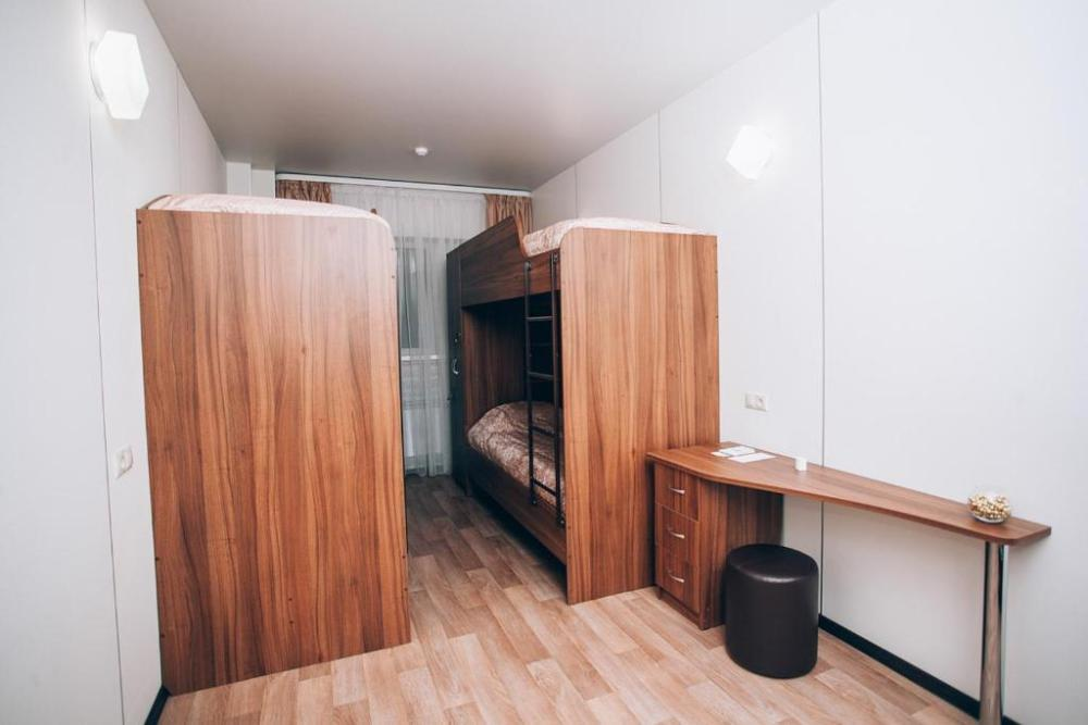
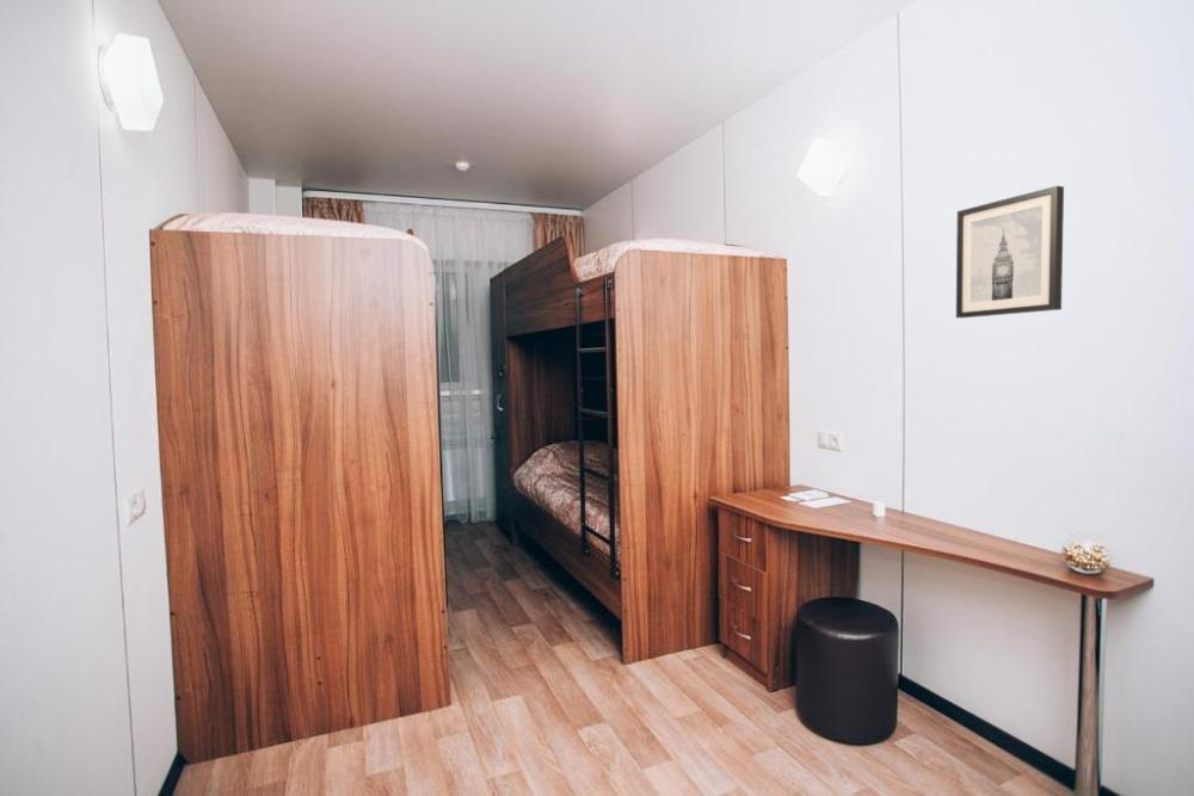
+ wall art (1005, 257)
